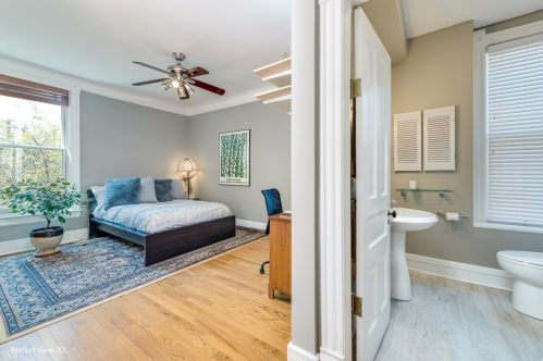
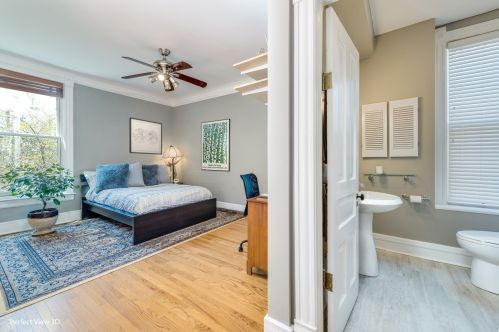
+ wall art (146, 137)
